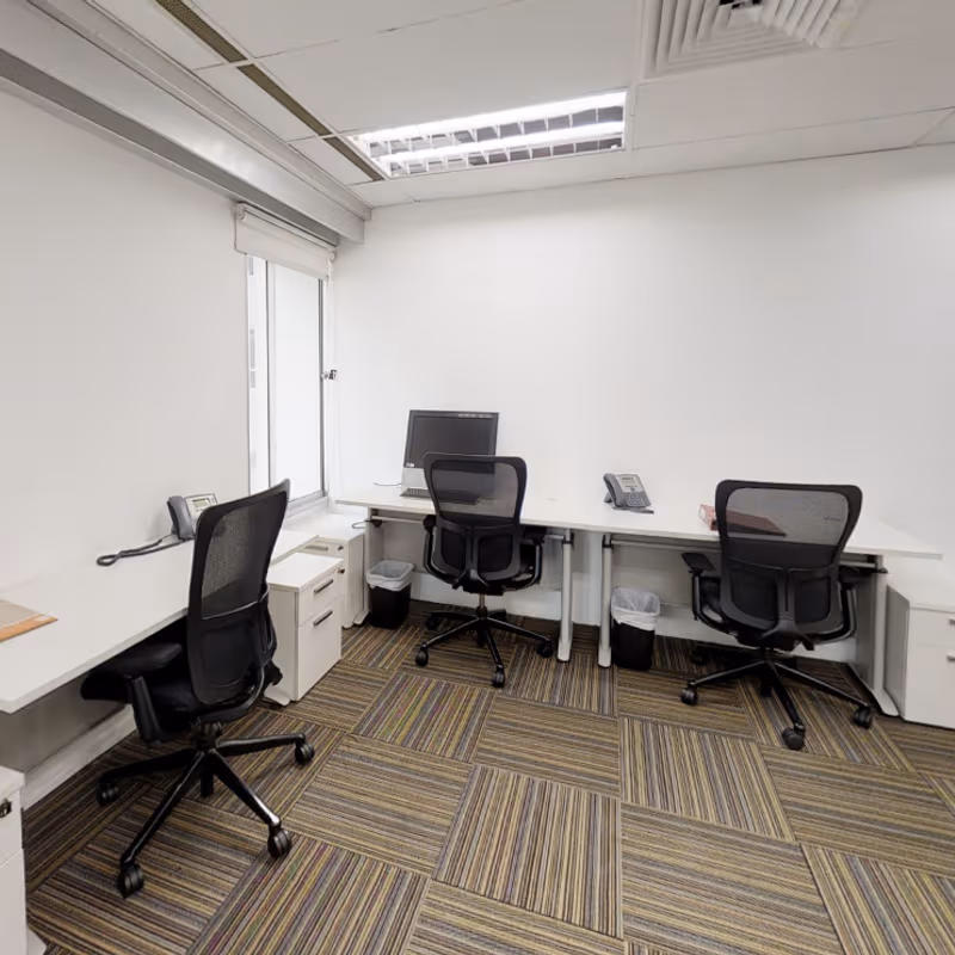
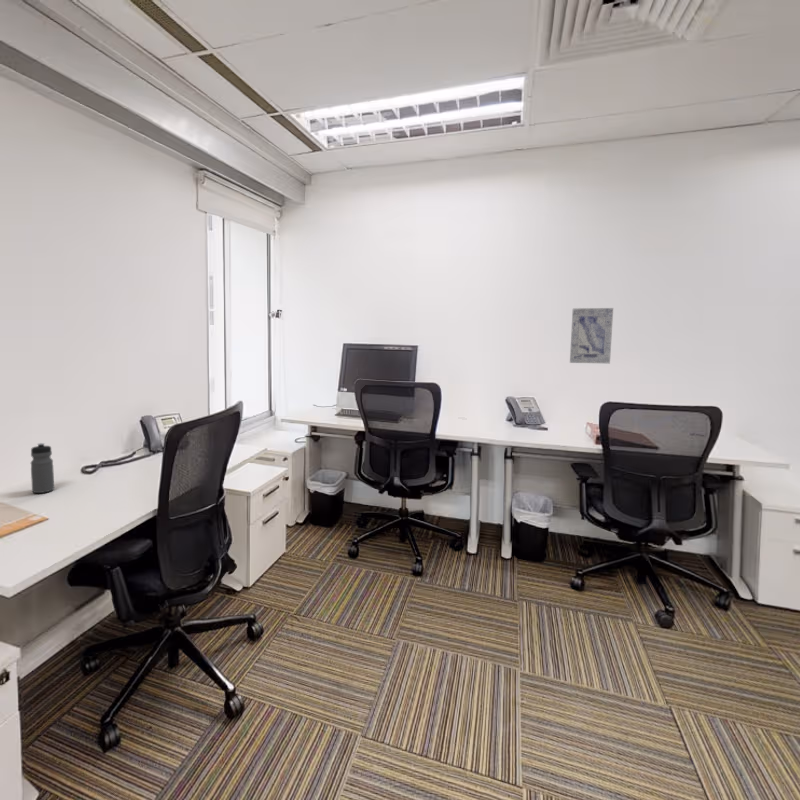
+ water bottle (42, 467)
+ wall art (591, 335)
